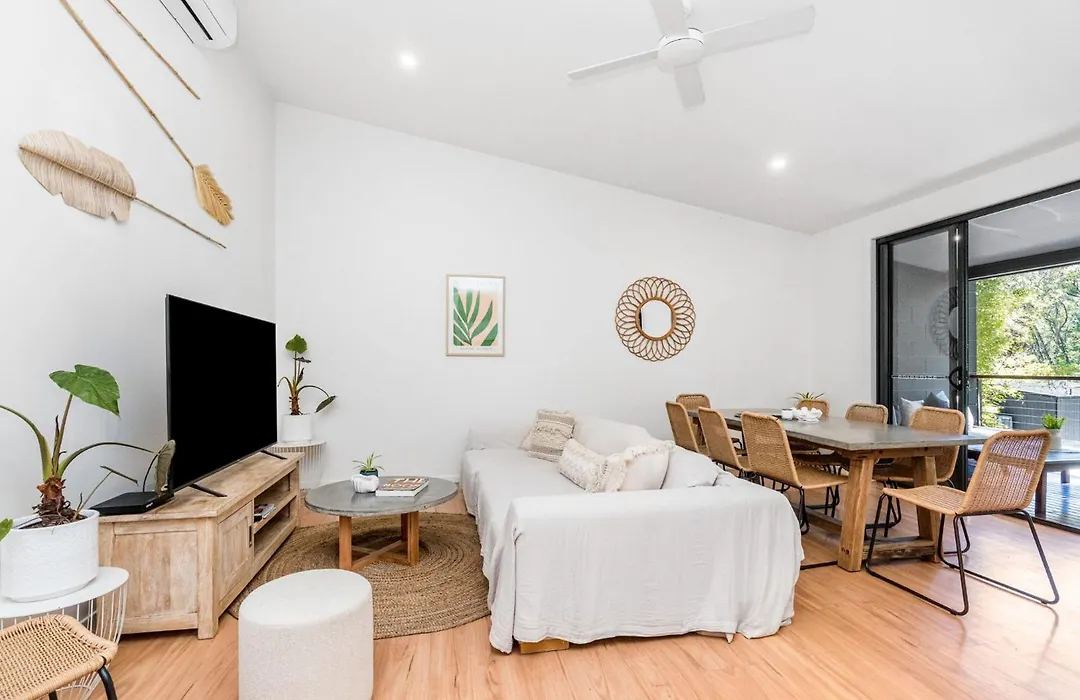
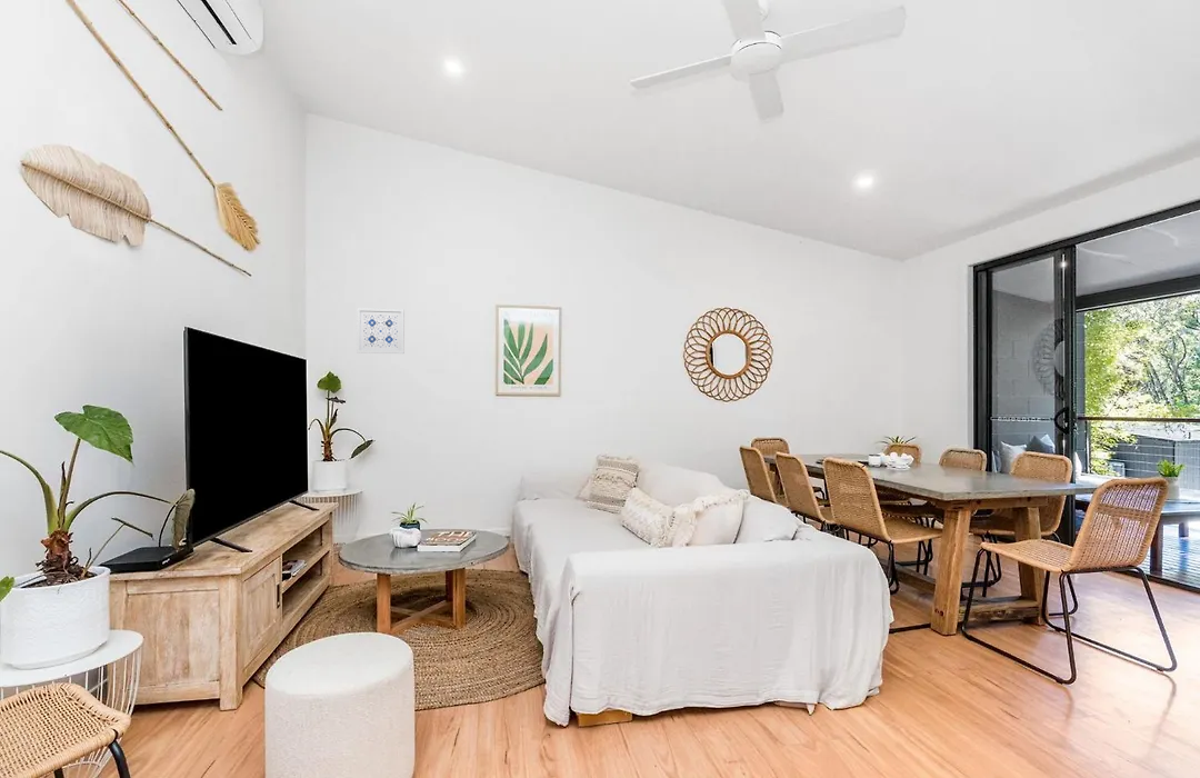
+ wall art (380, 330)
